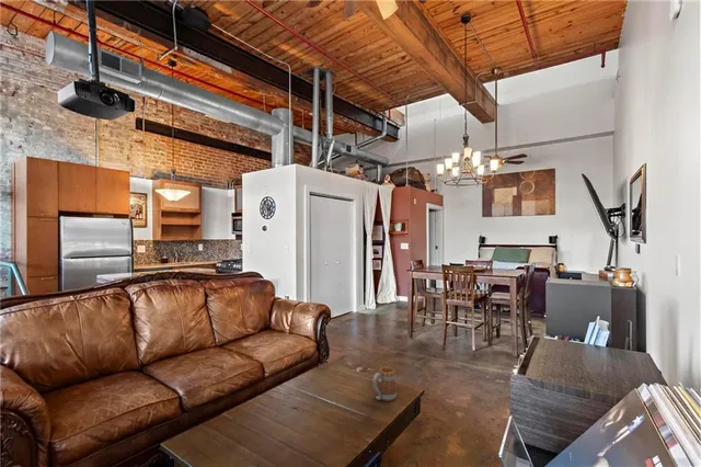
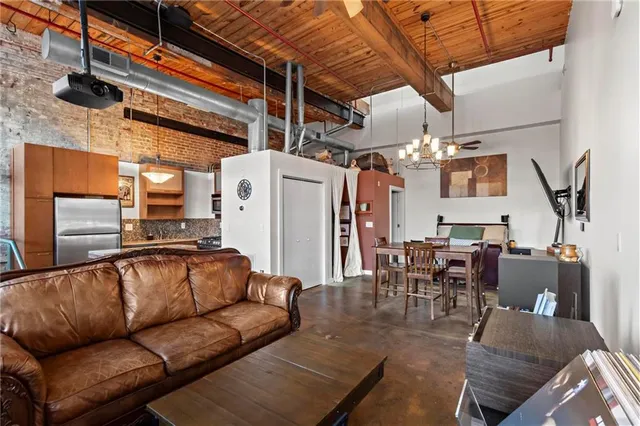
- mug (383, 384)
